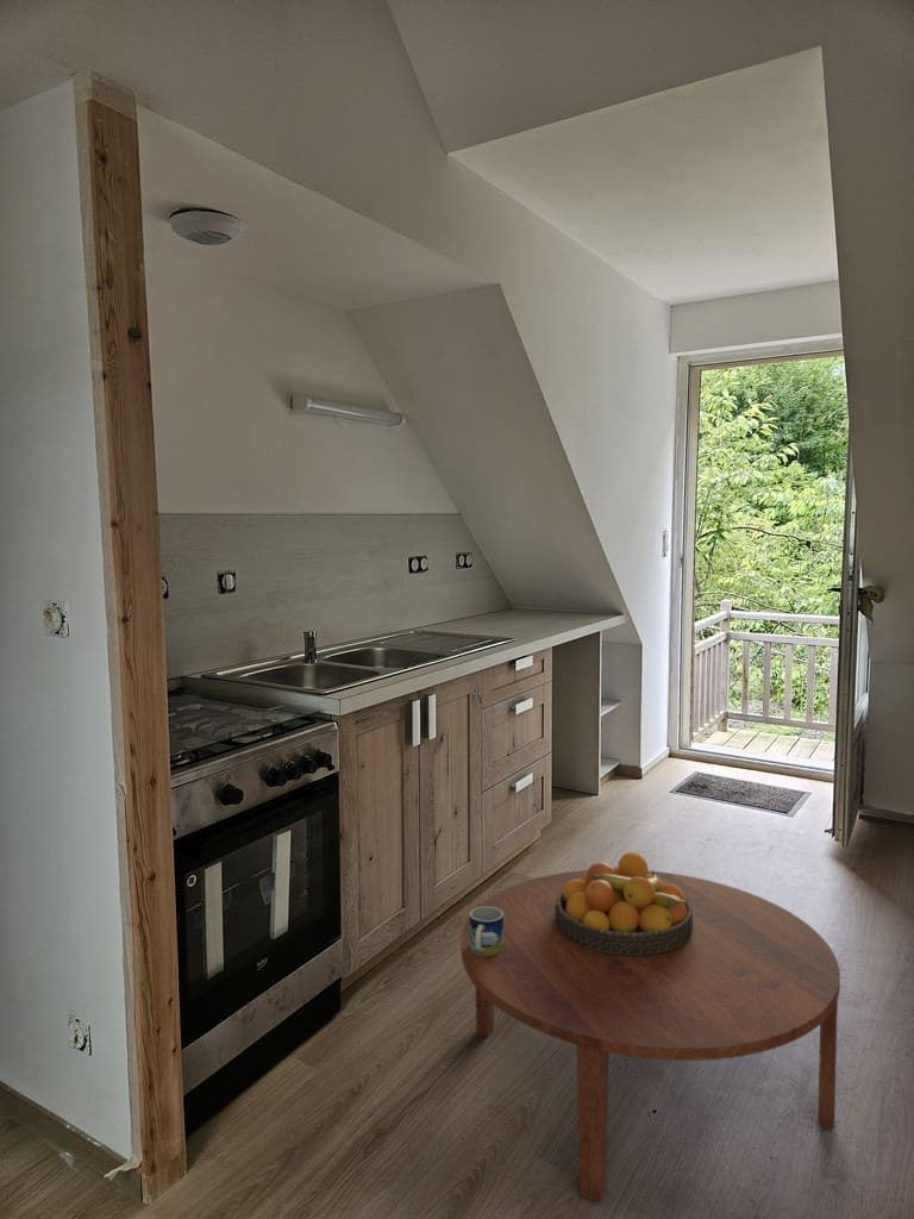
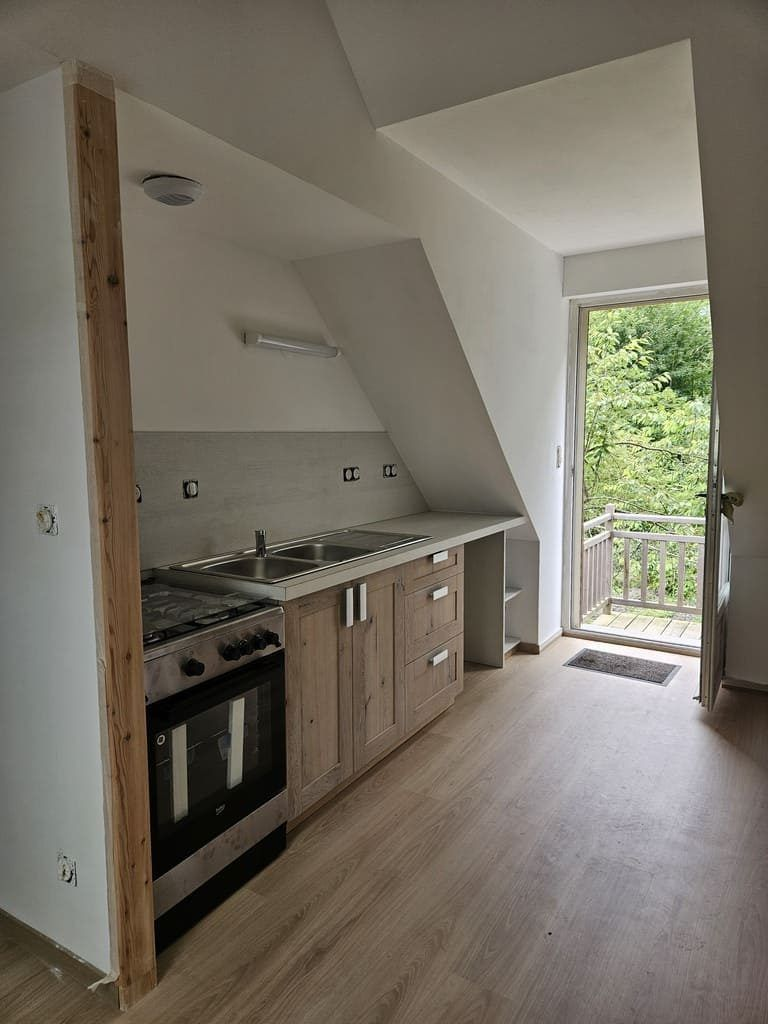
- mug (484, 932)
- coffee table (640, 1006)
- fruit bowl (622, 894)
